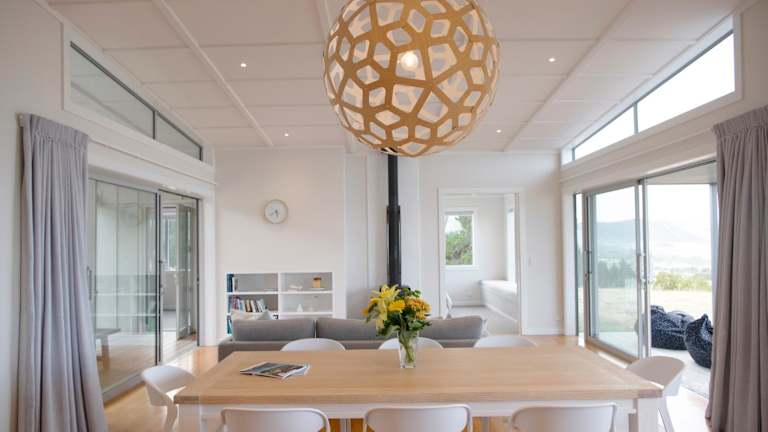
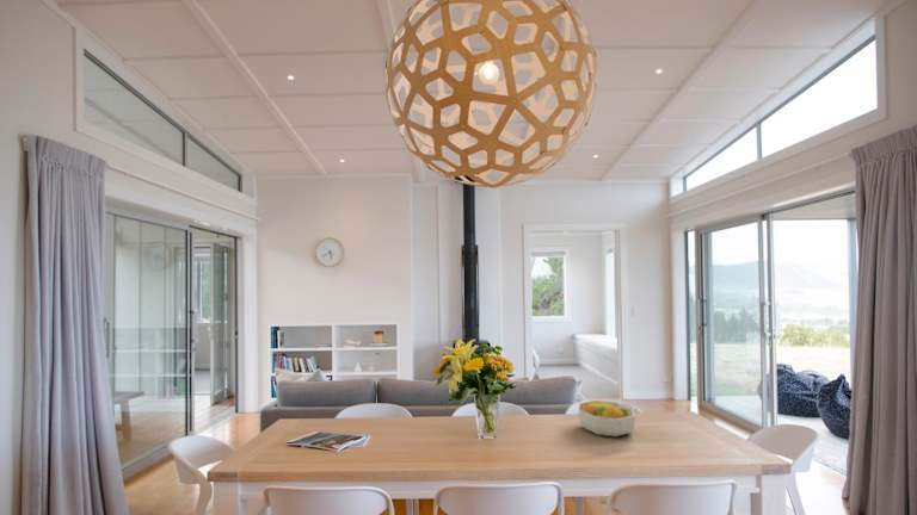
+ fruit bowl (605, 414)
